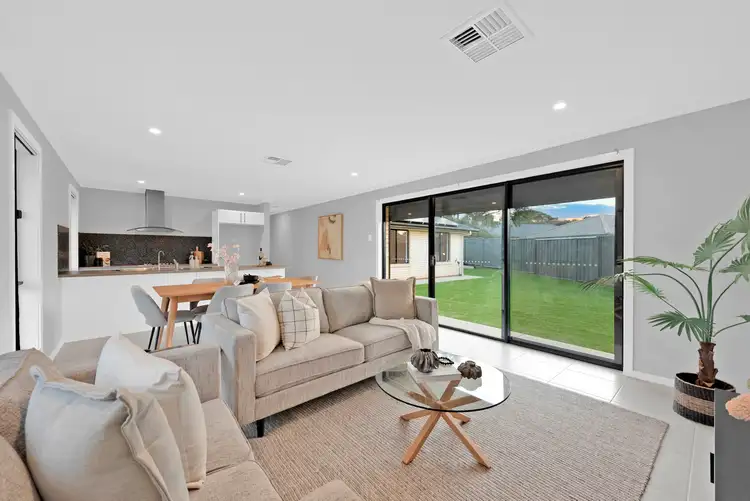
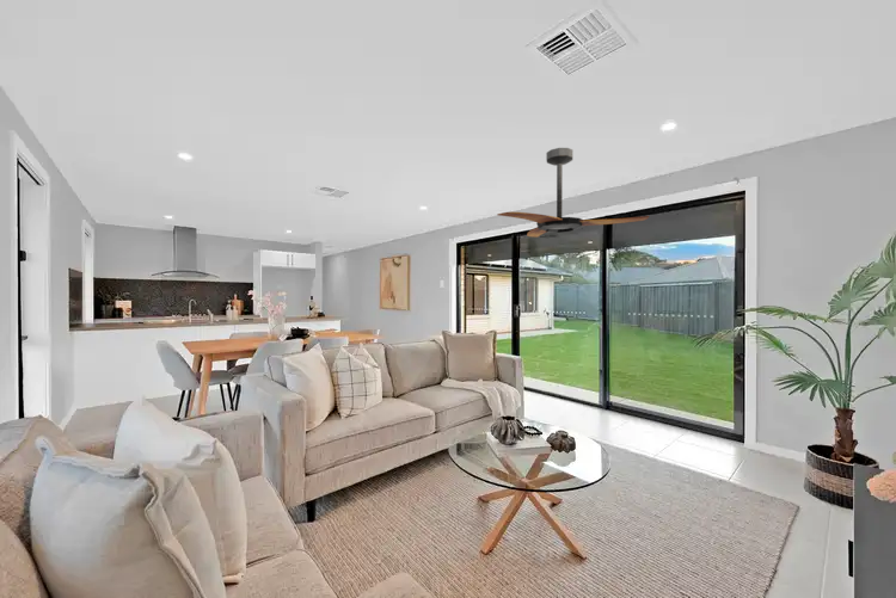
+ ceiling fan (561, 191)
